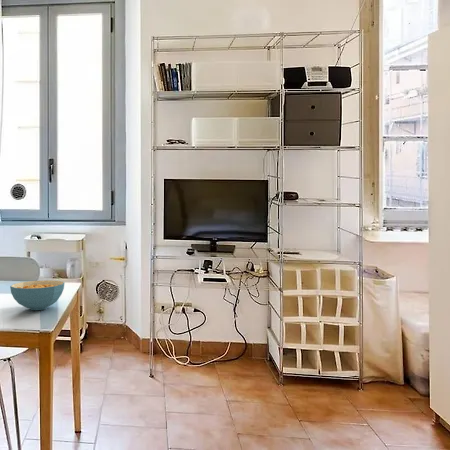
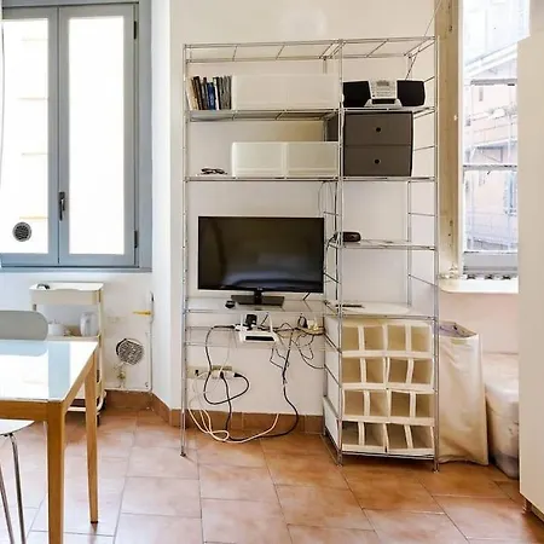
- cereal bowl (38, 296)
